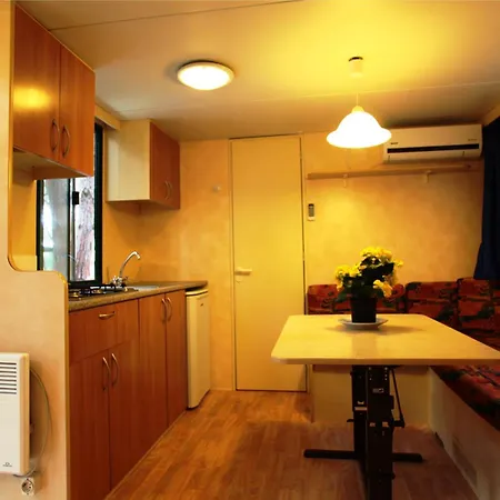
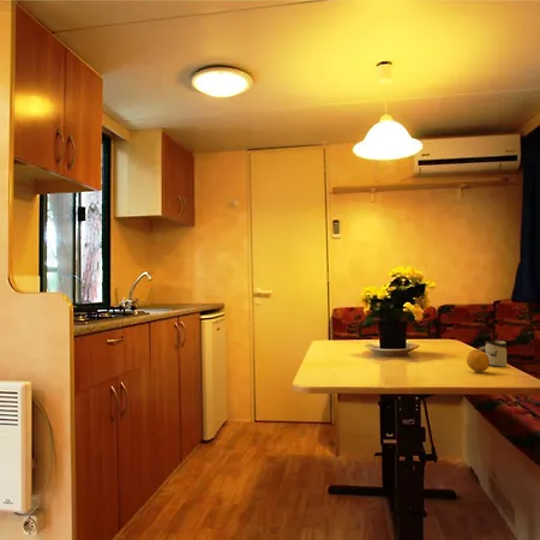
+ cup (492, 353)
+ fruit (478, 360)
